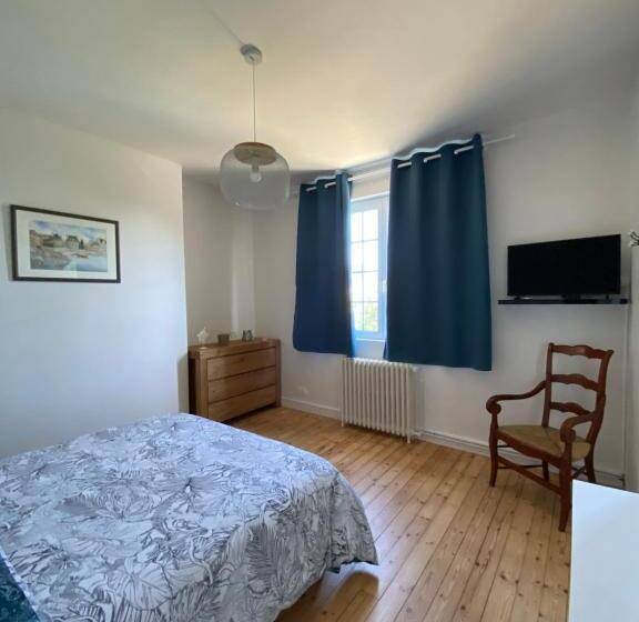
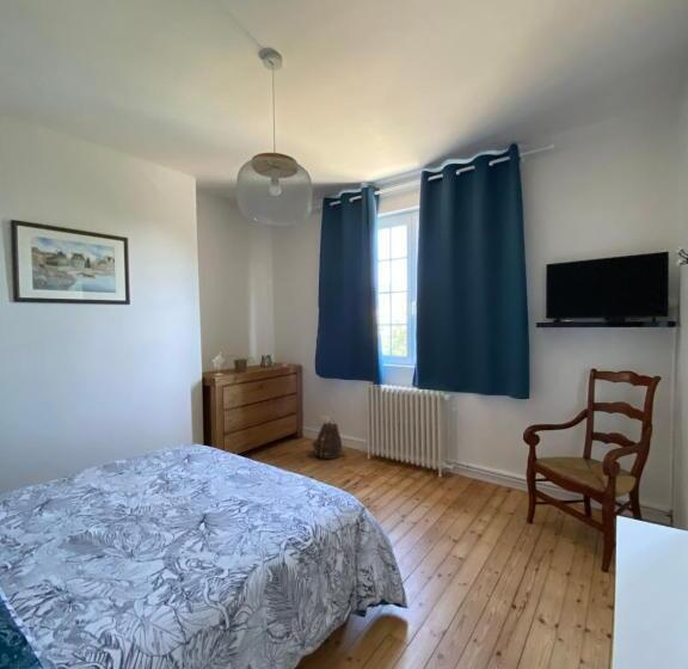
+ backpack (328, 437)
